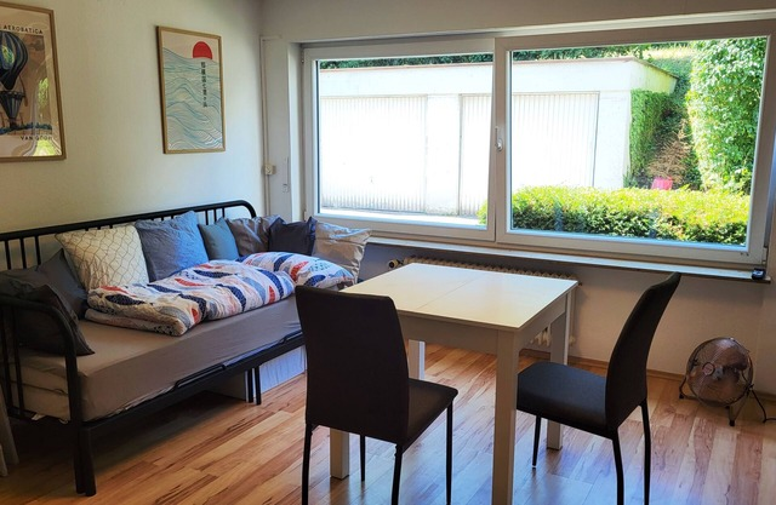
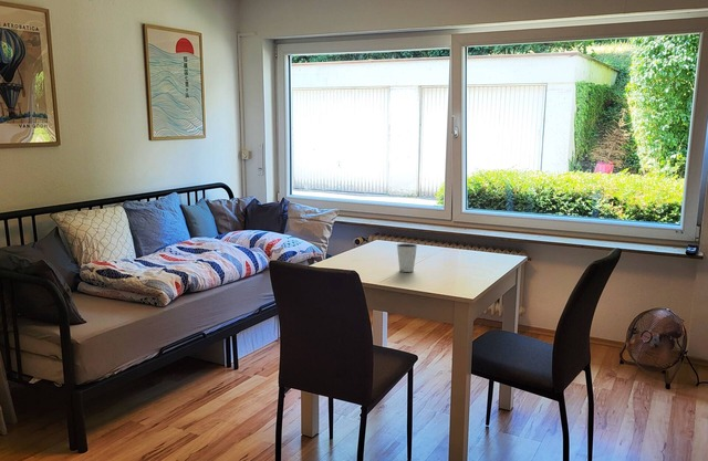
+ dixie cup (406, 258)
